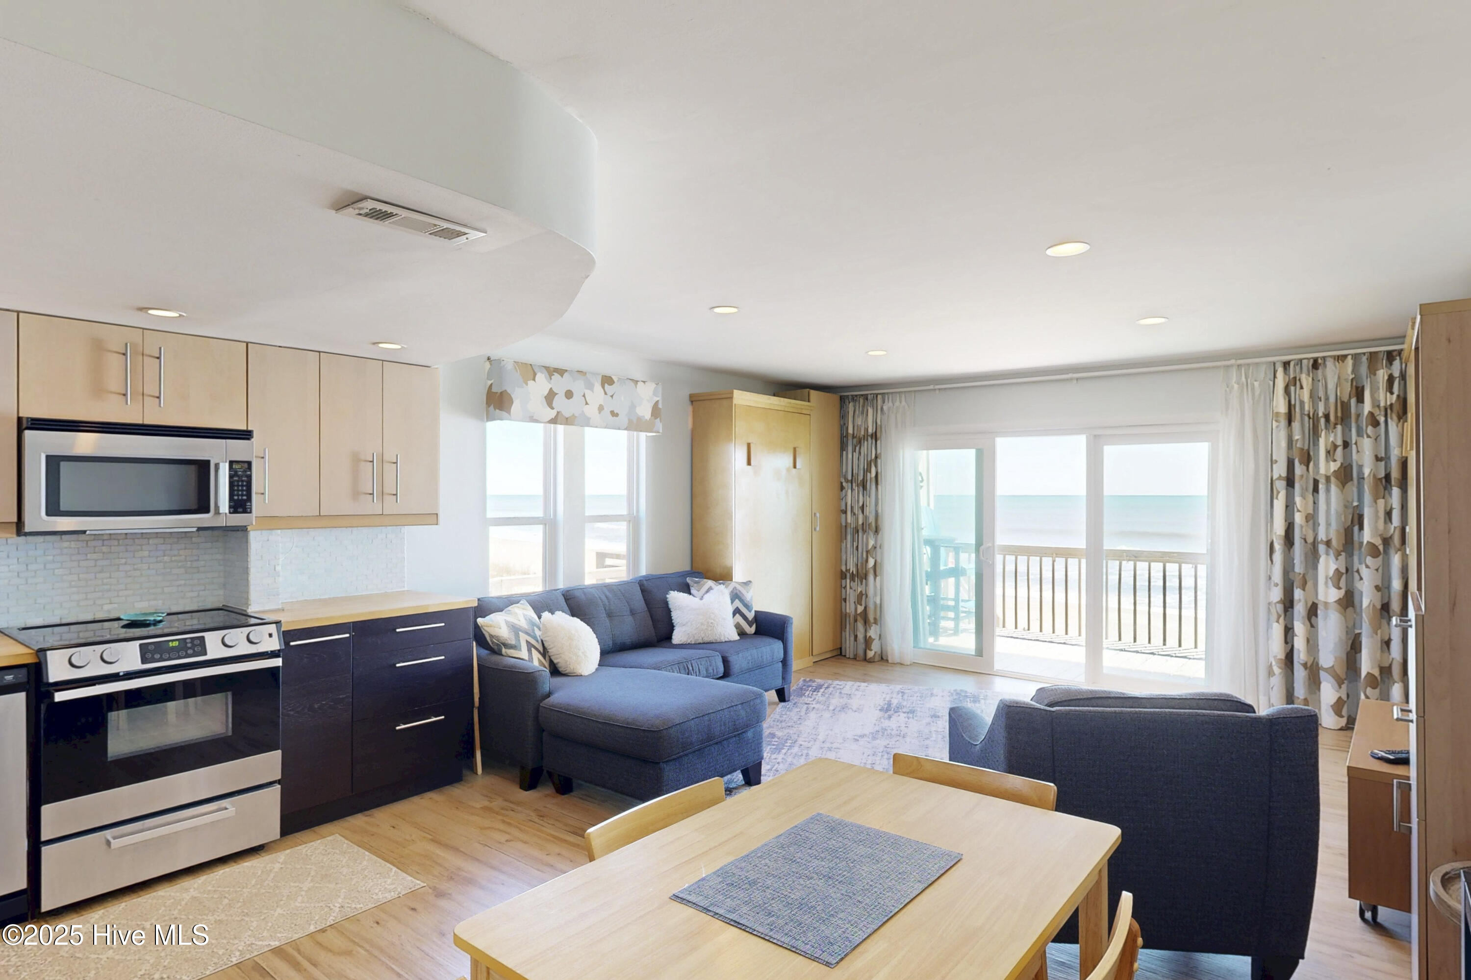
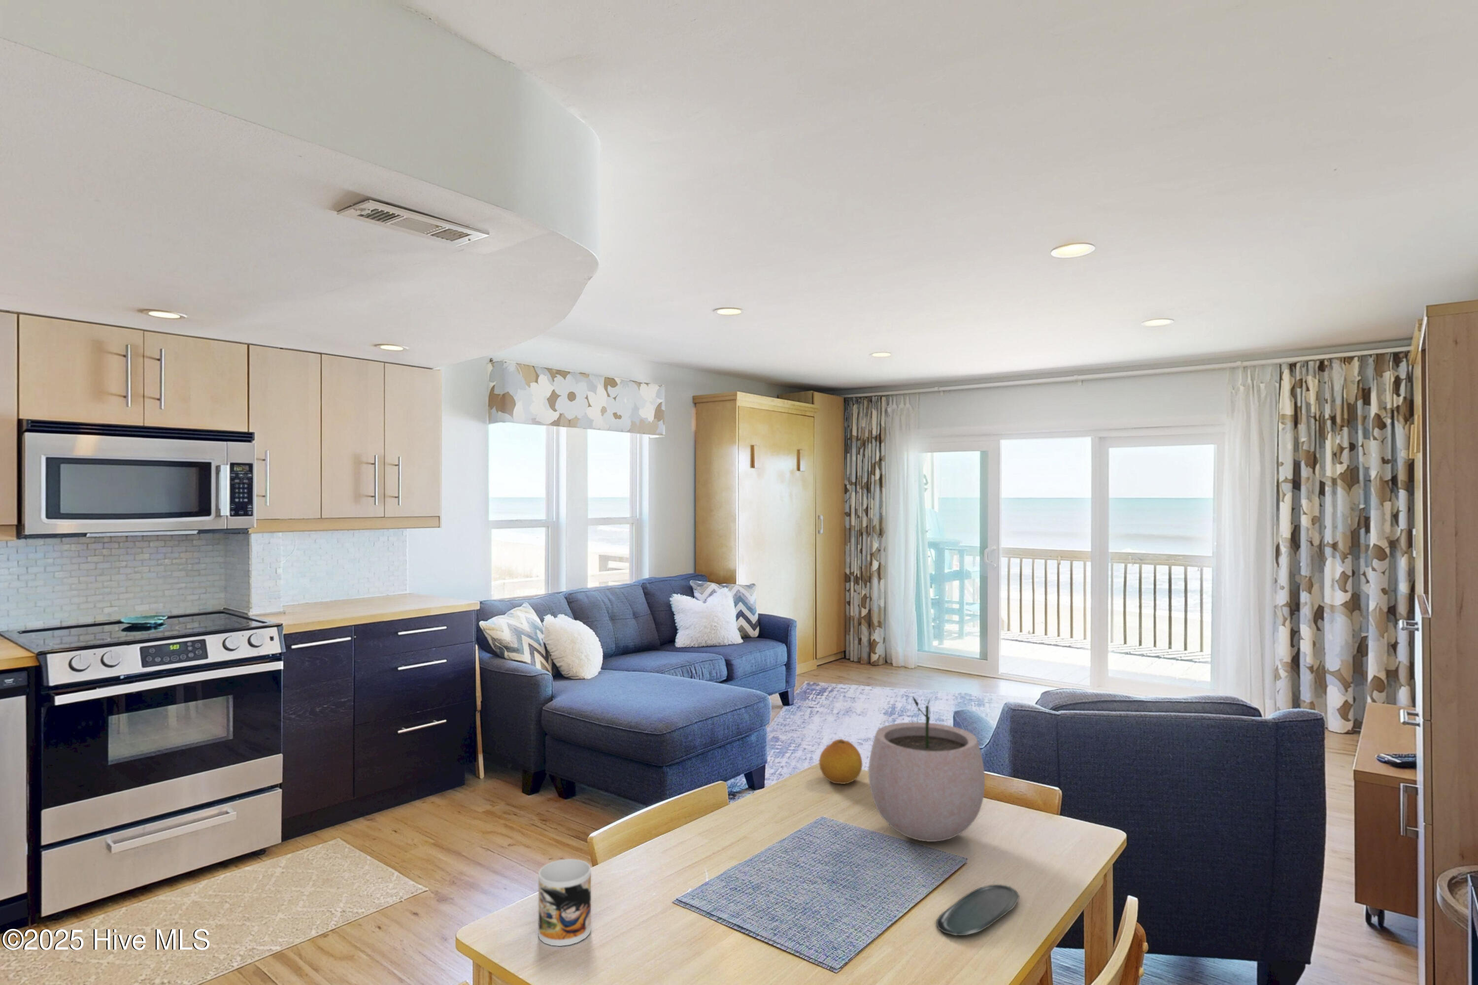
+ fruit (840, 760)
+ oval tray (979, 908)
+ plant pot (926, 763)
+ mug (563, 895)
